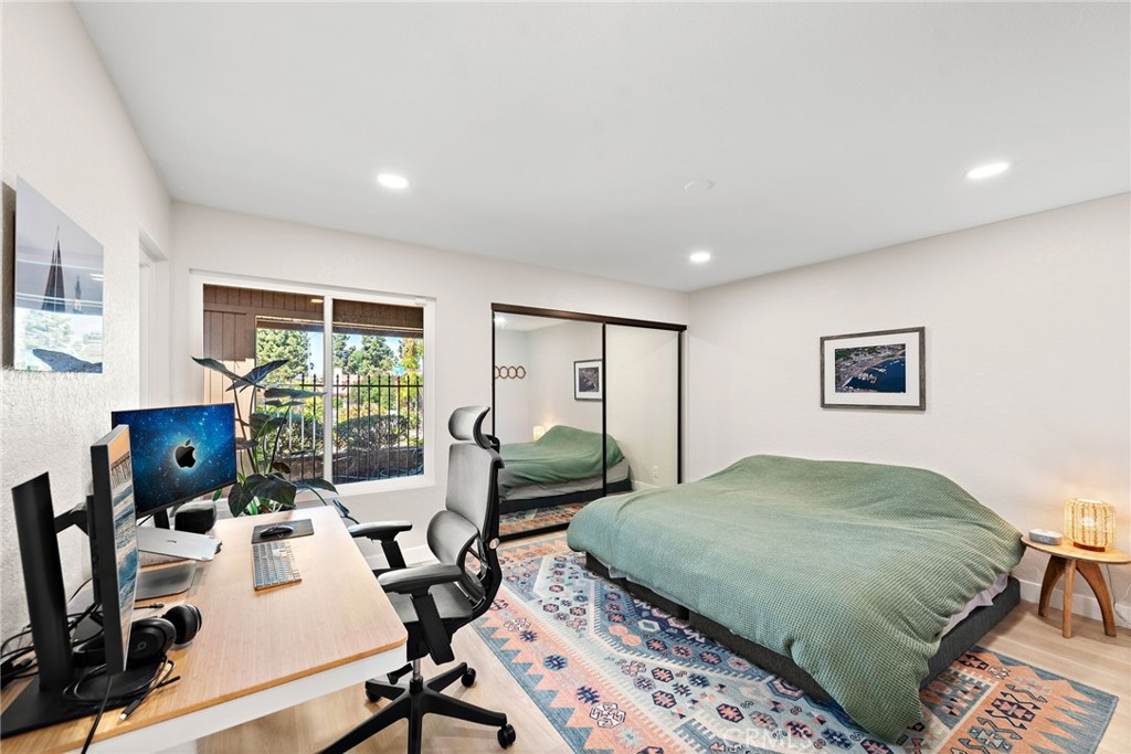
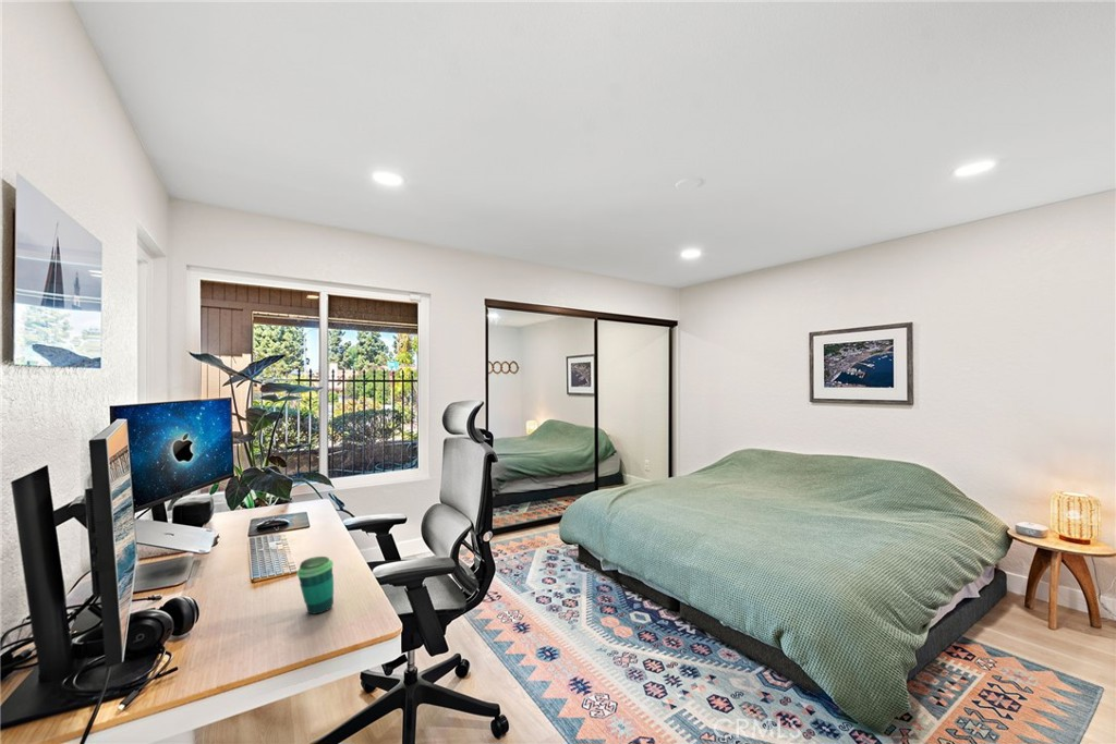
+ cup (315, 585)
